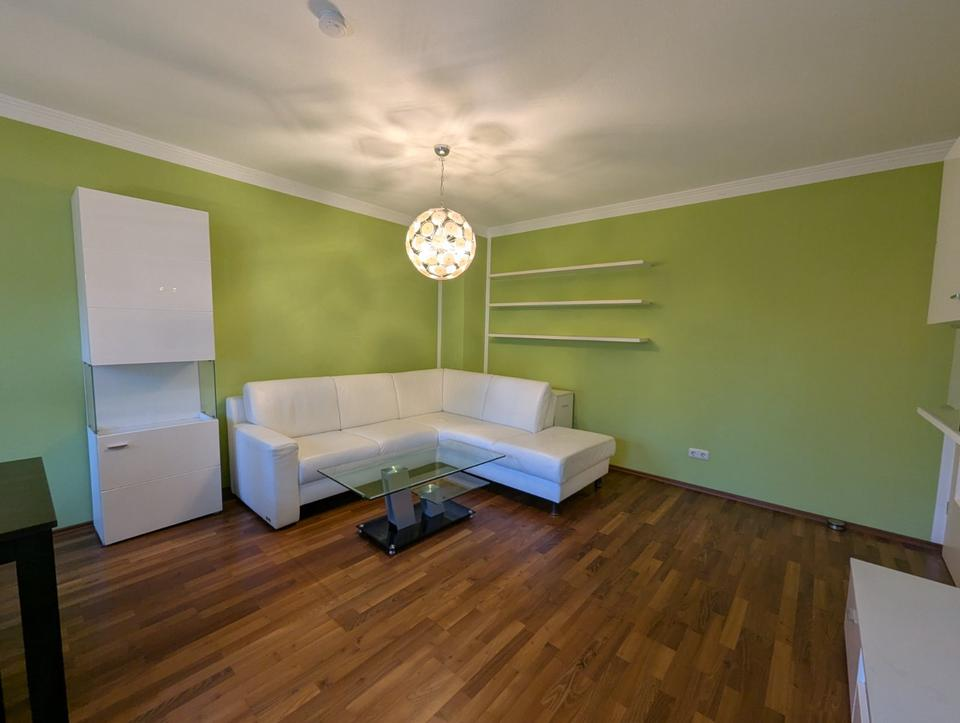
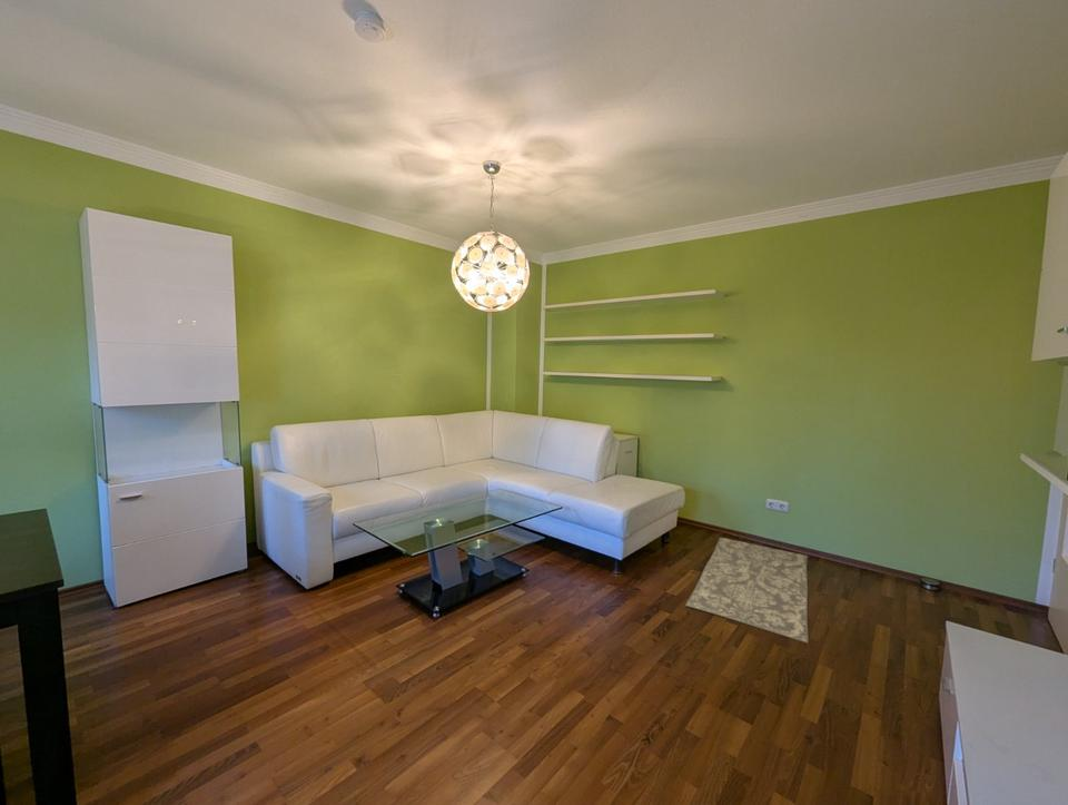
+ rug (753, 577)
